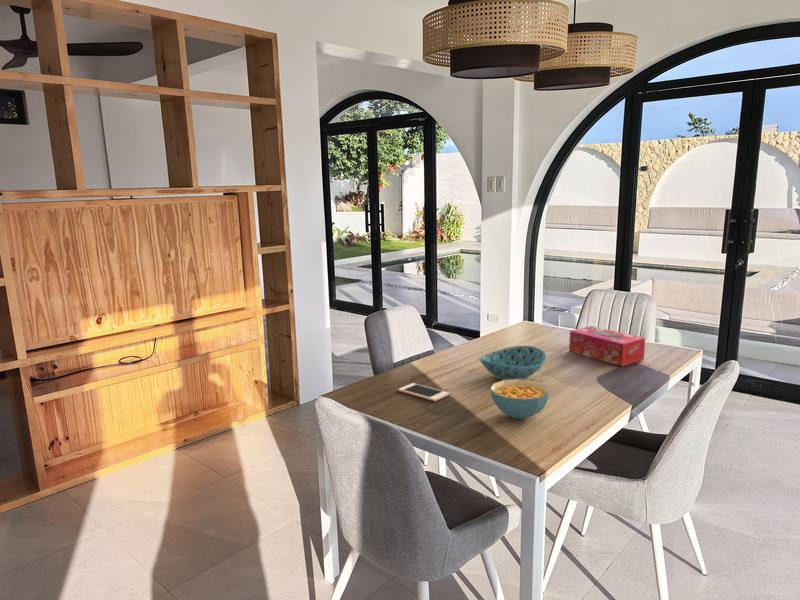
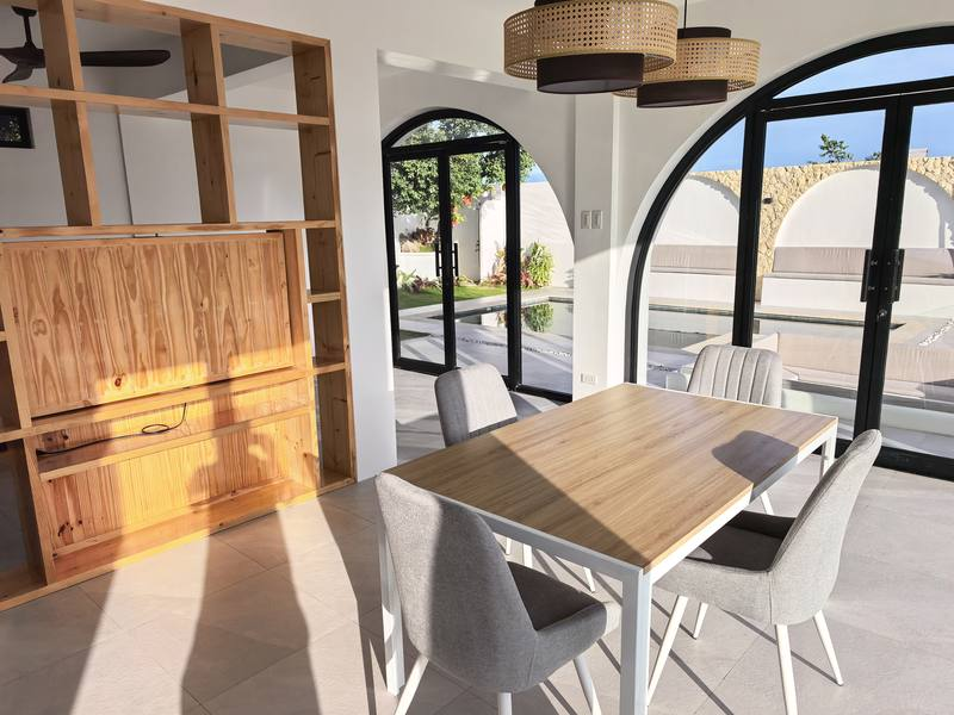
- cereal bowl (519, 402)
- cell phone (423, 392)
- bowl (512, 365)
- tissue box (605, 345)
